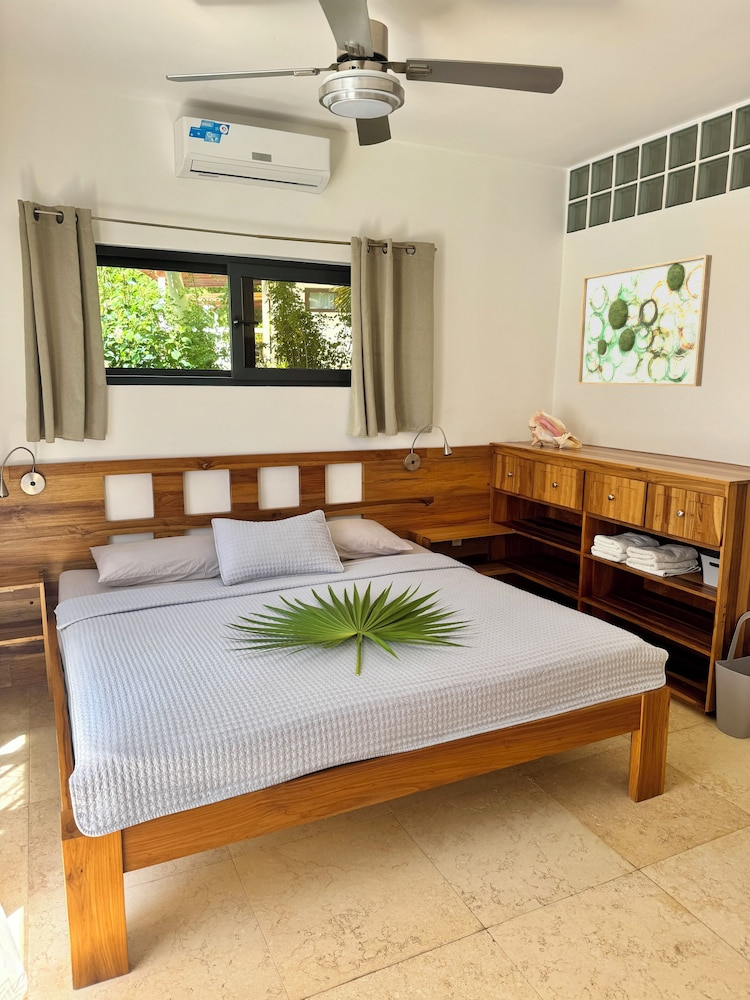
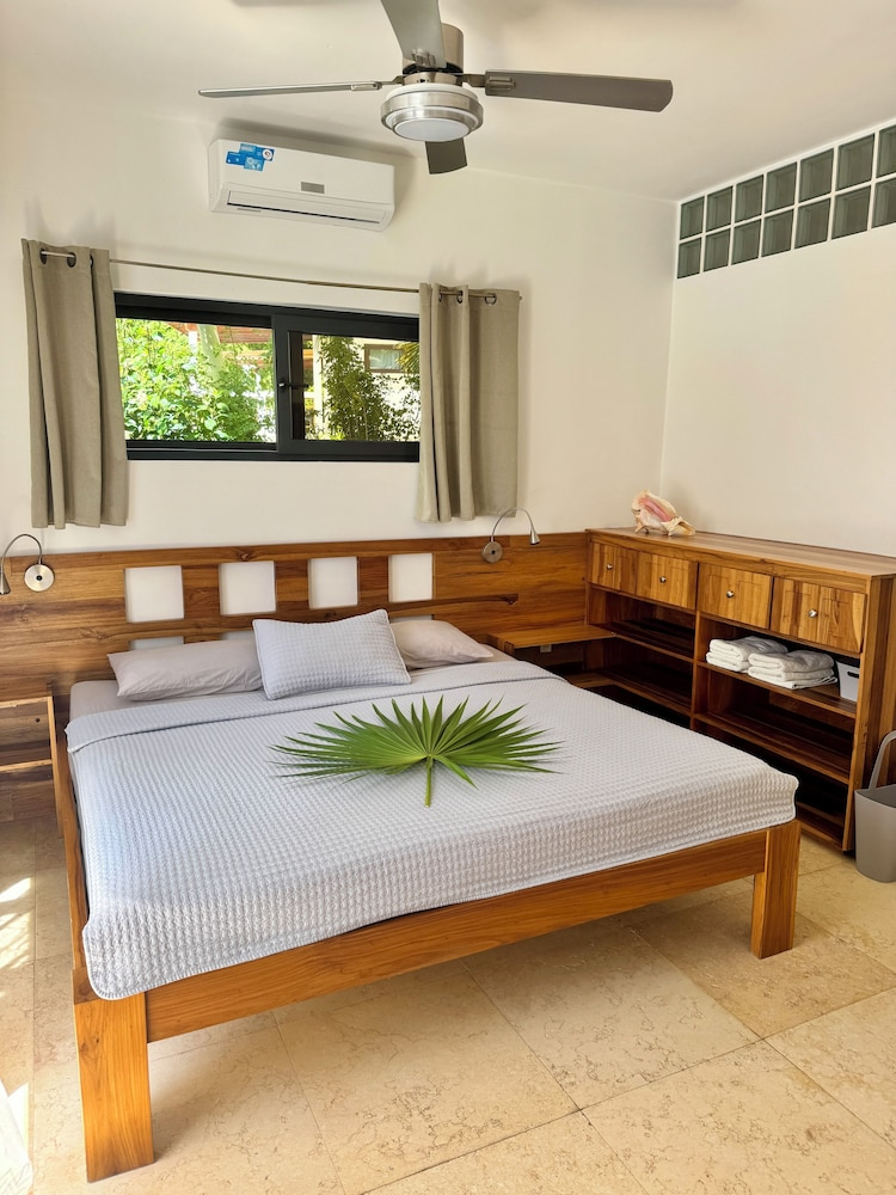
- wall art (635, 326)
